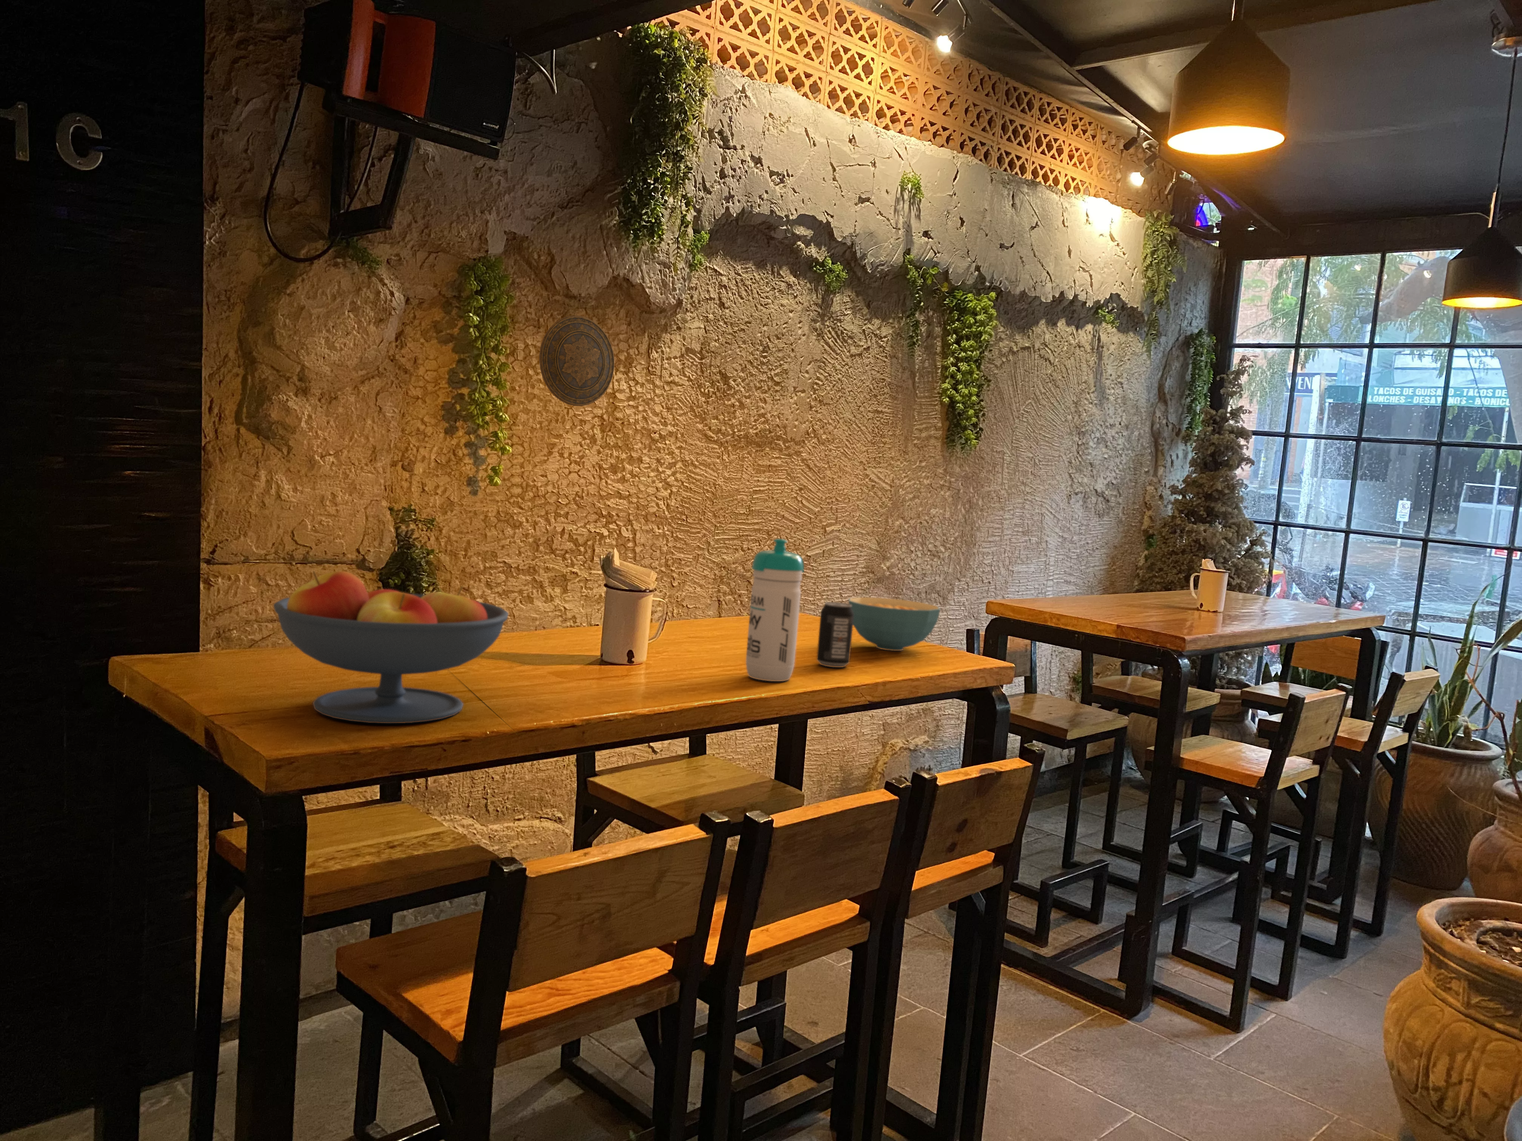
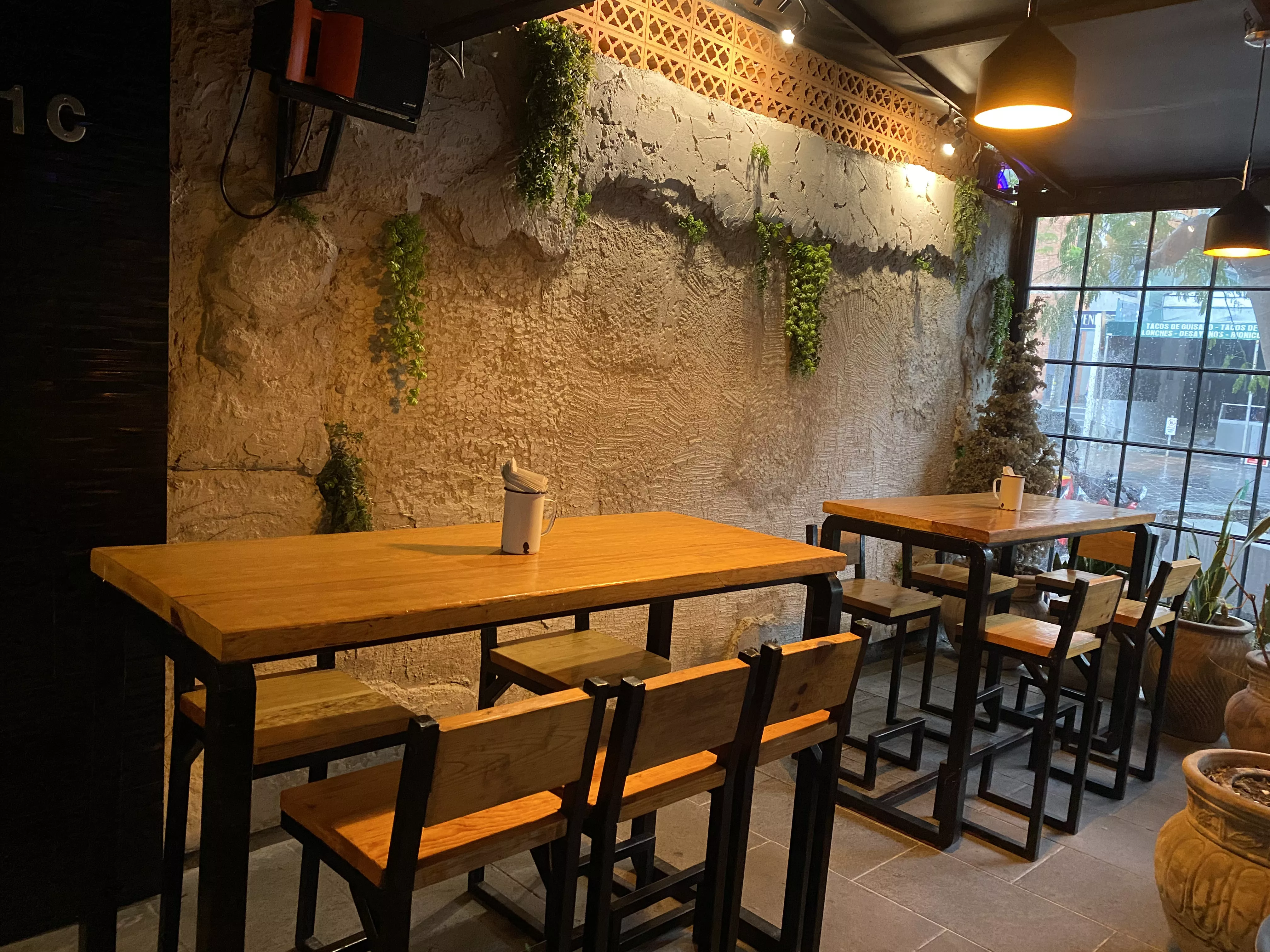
- decorative plate (580, 361)
- fruit bowl (393, 640)
- beverage can (835, 634)
- water bottle (774, 608)
- cereal bowl (892, 626)
